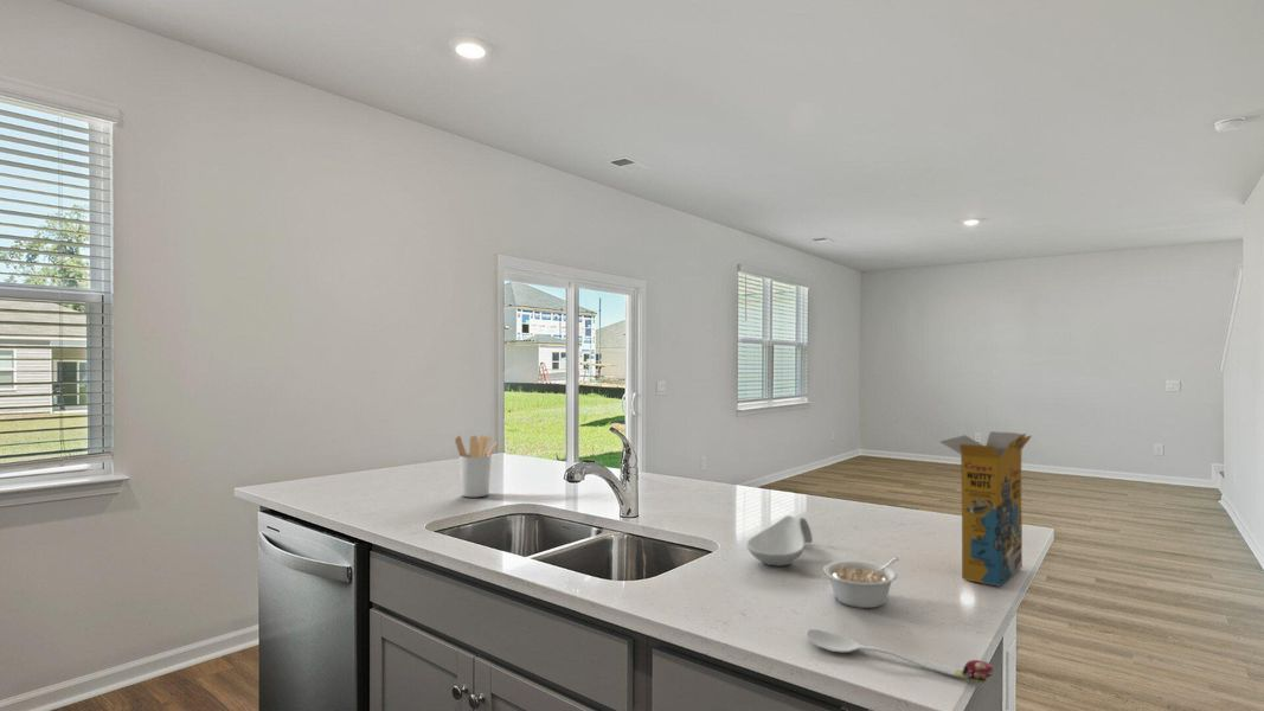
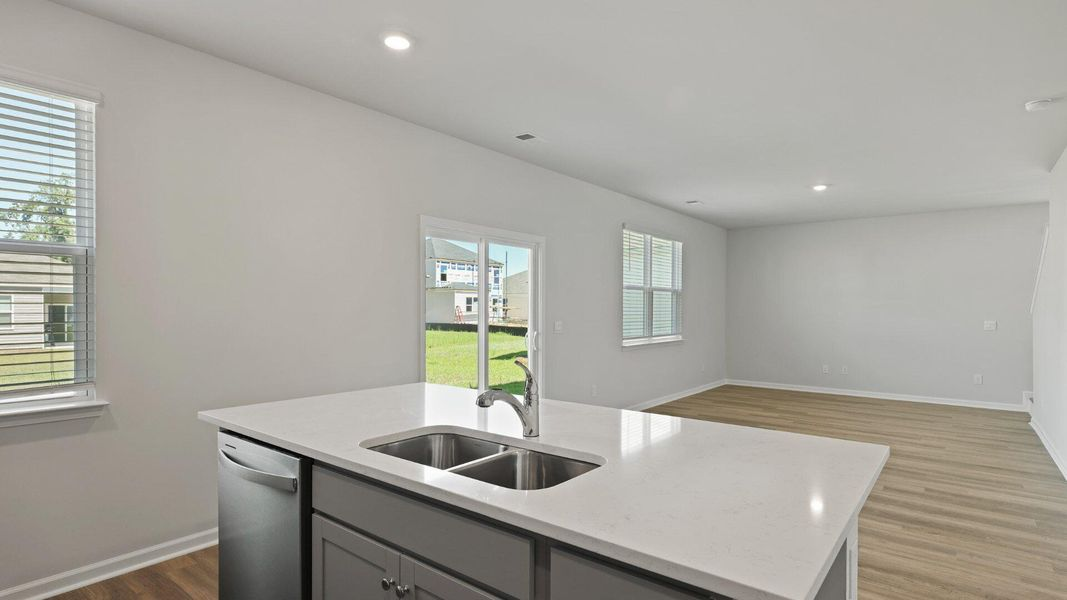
- cereal box (987, 501)
- spoon (893, 652)
- utensil holder (476, 463)
- spoon rest (784, 538)
- legume (860, 581)
